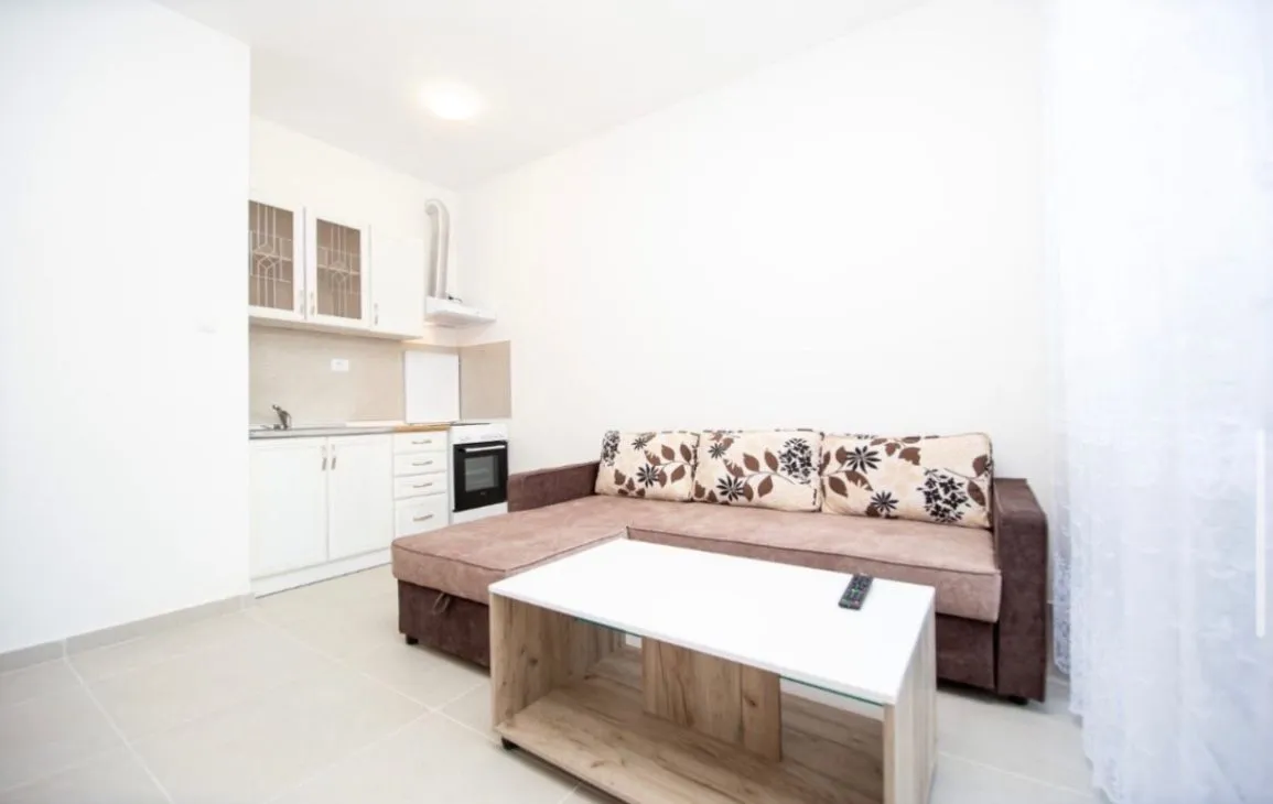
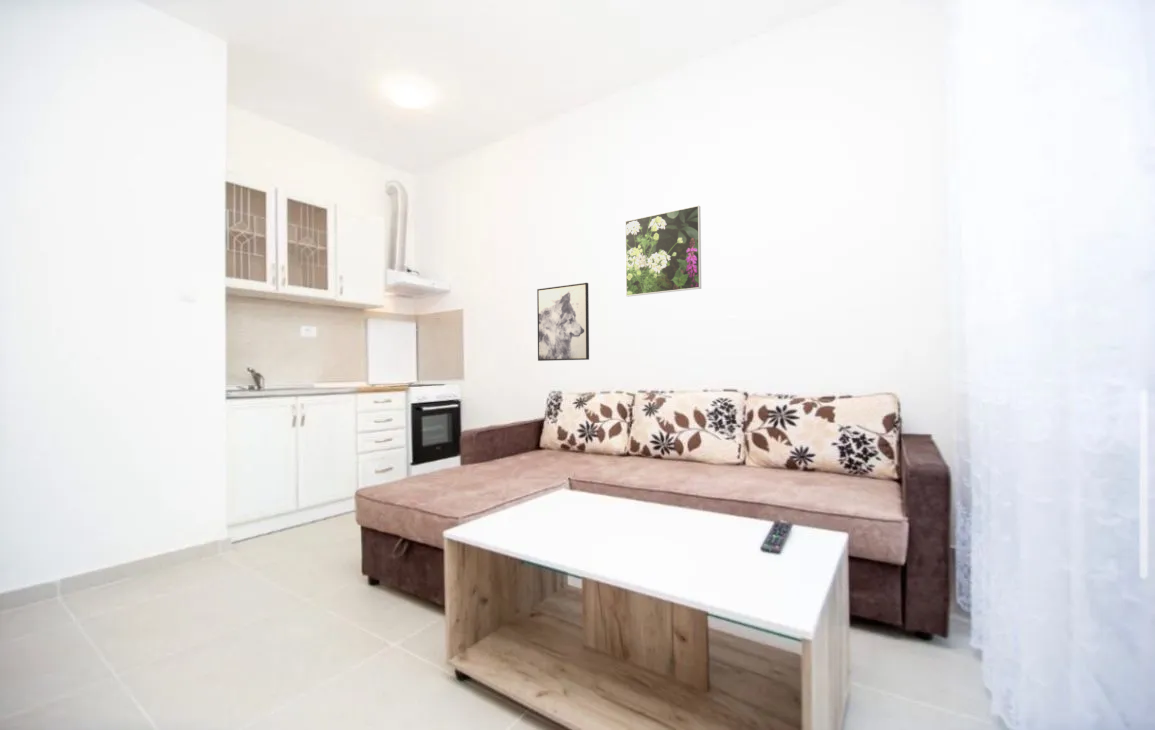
+ wall art (562, 323)
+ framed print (661, 253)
